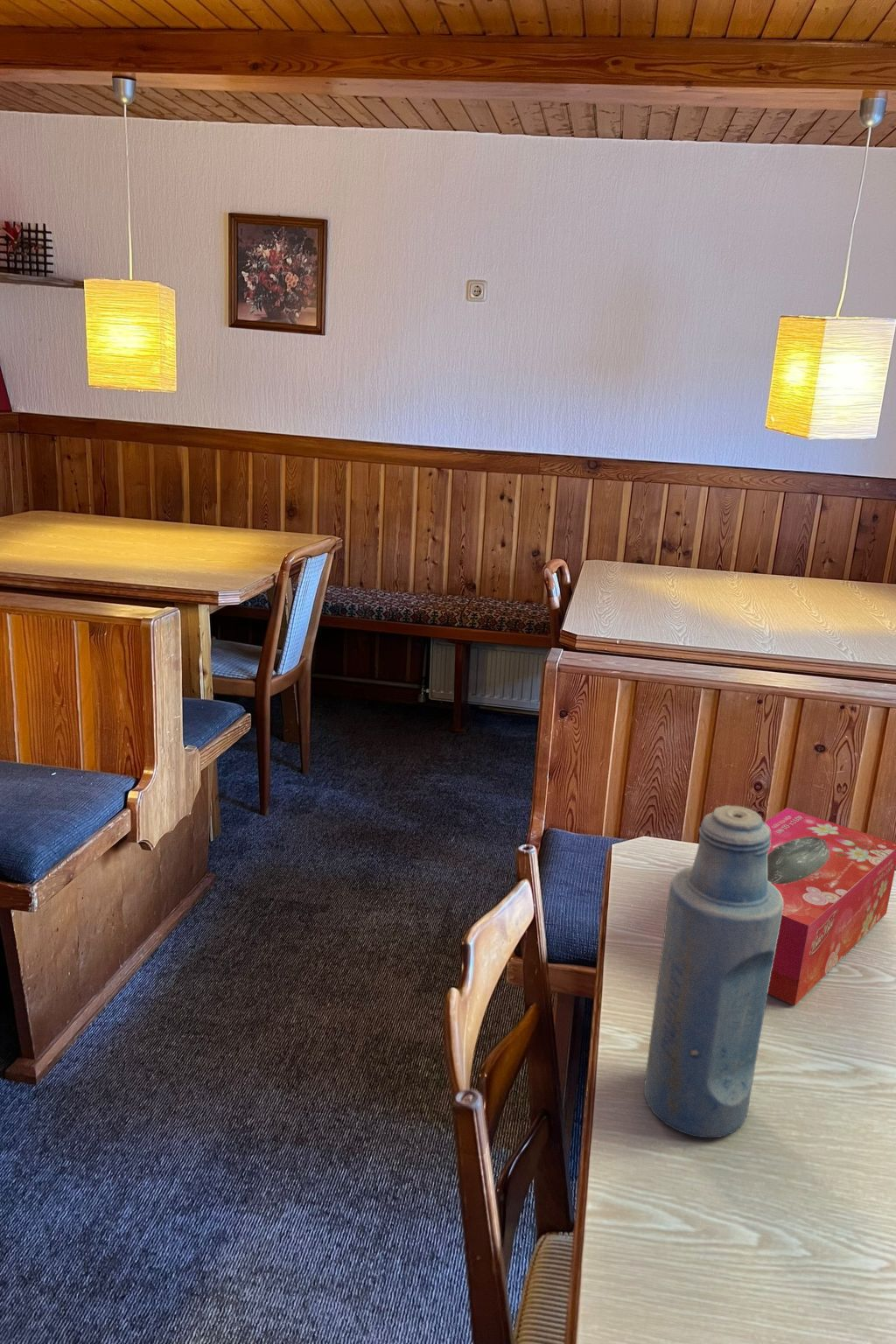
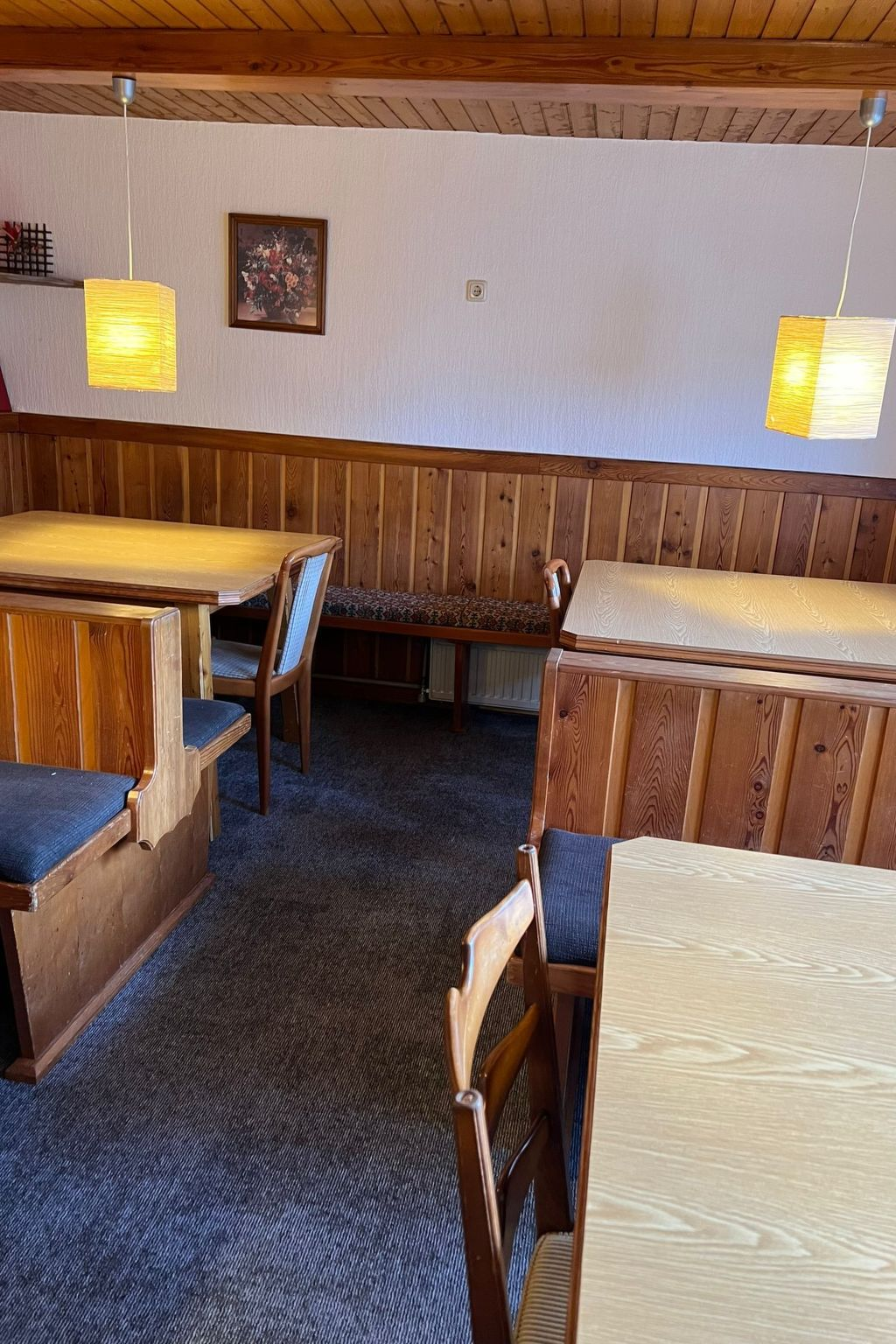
- bottle (715, 965)
- tissue box (790, 895)
